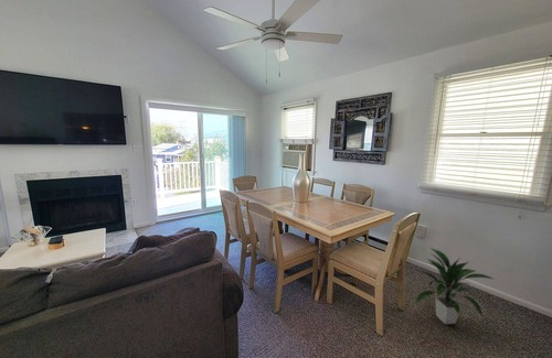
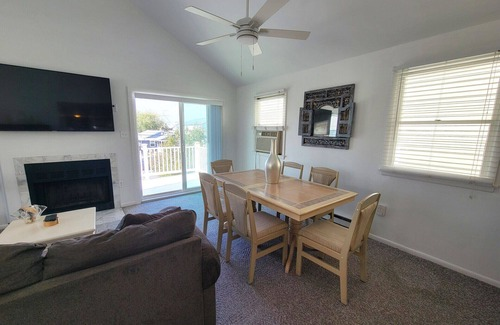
- indoor plant (446, 285)
